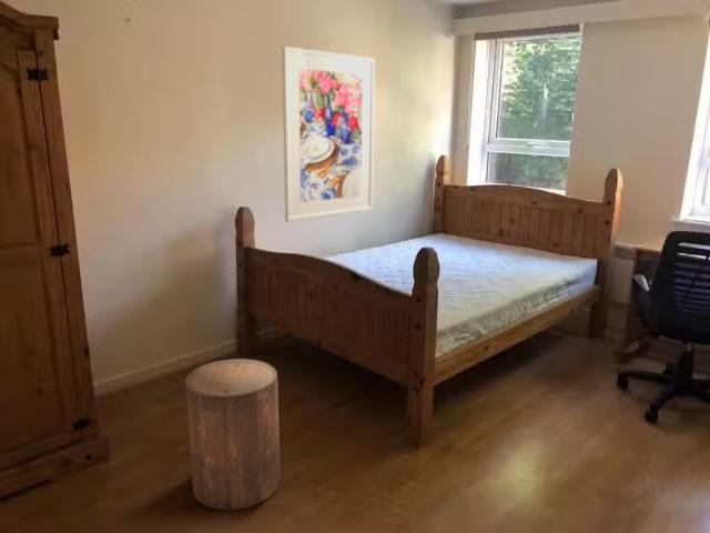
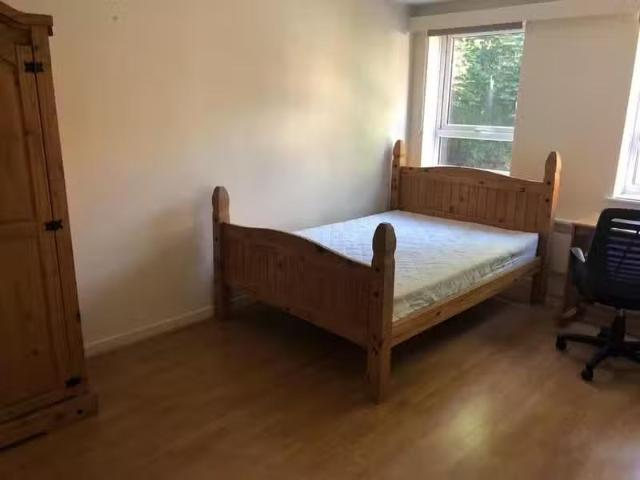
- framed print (332, 137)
- stool (234, 430)
